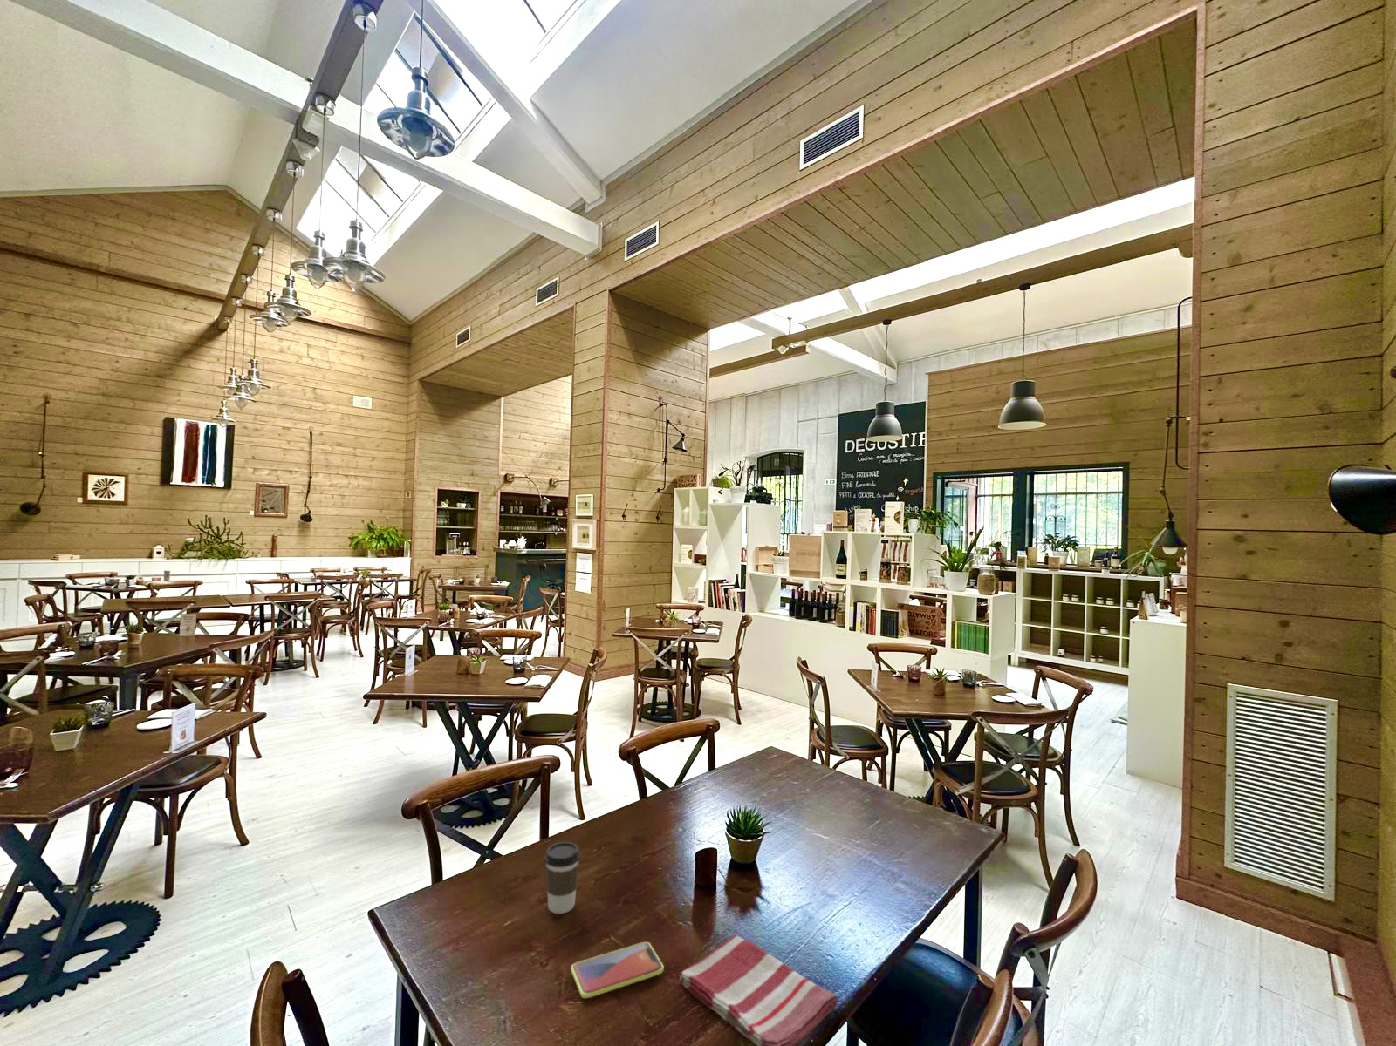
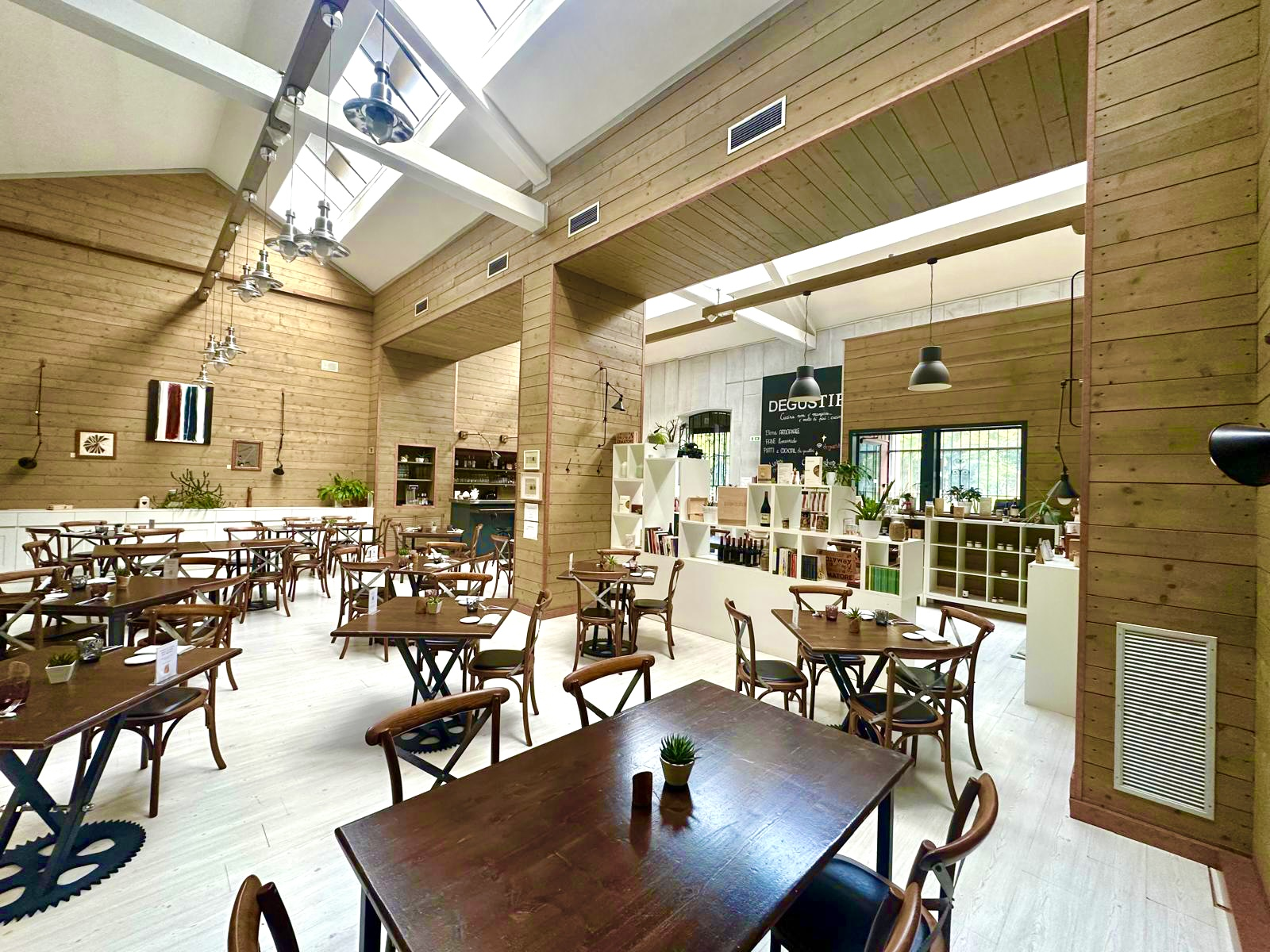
- smartphone (617, 968)
- dish towel (755, 987)
- coffee cup (562, 877)
